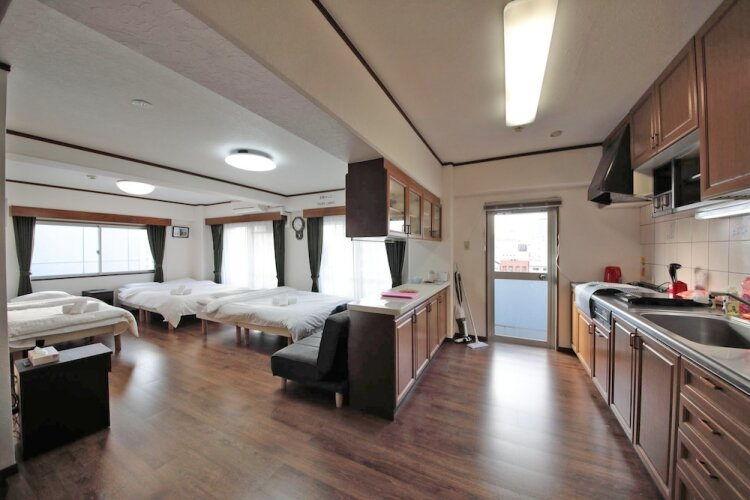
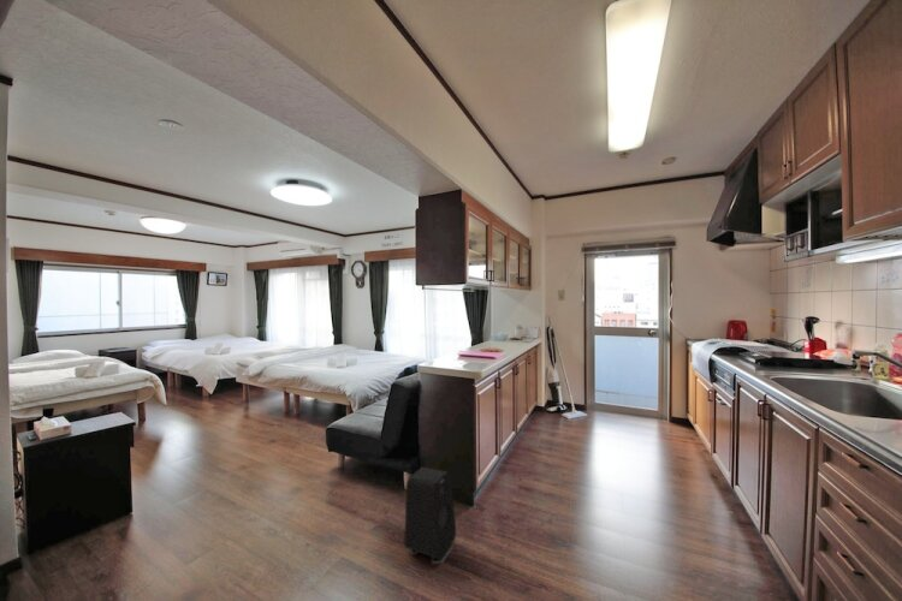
+ speaker (431, 511)
